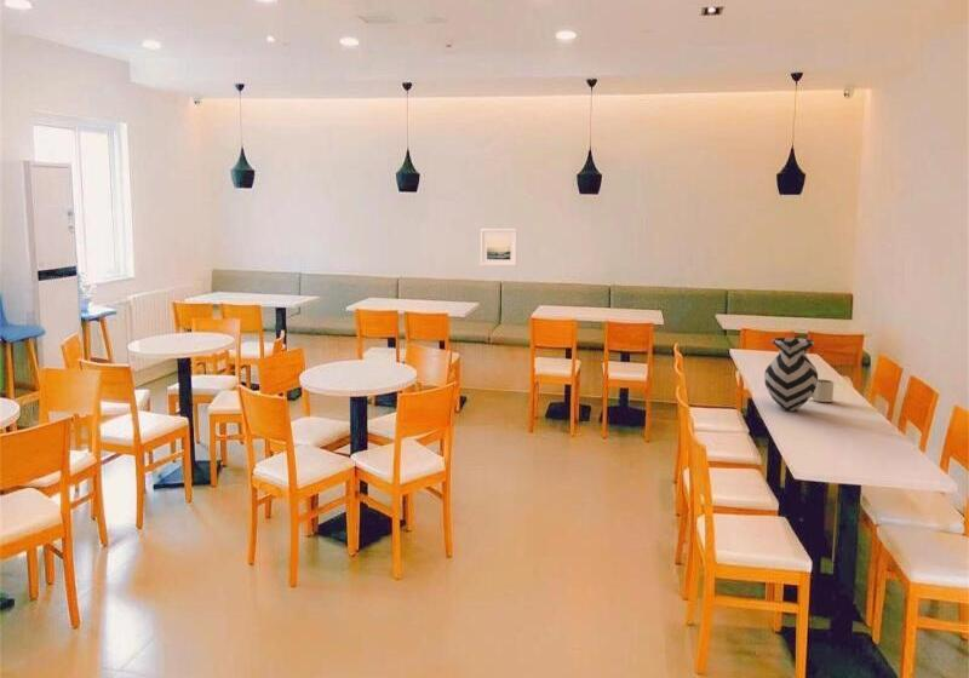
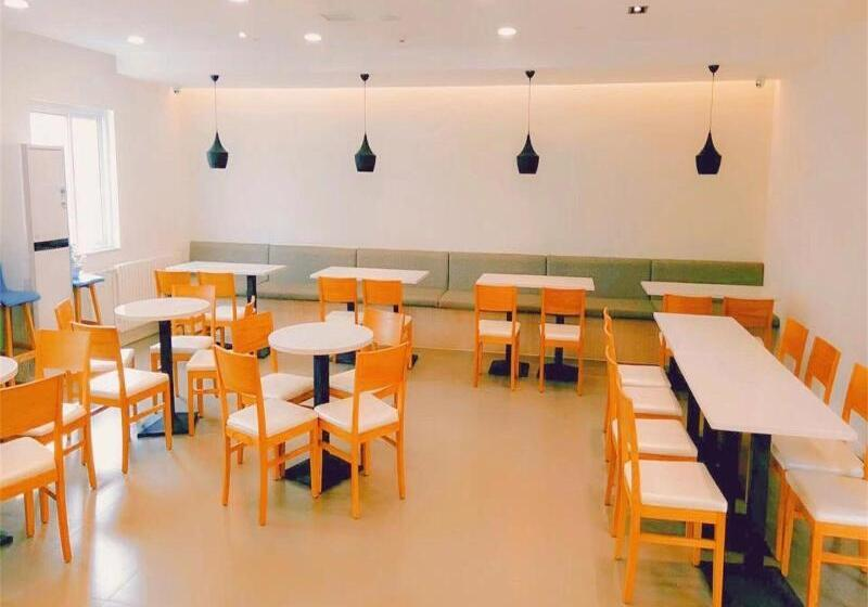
- mug (819, 390)
- vase (791, 374)
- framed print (498, 247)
